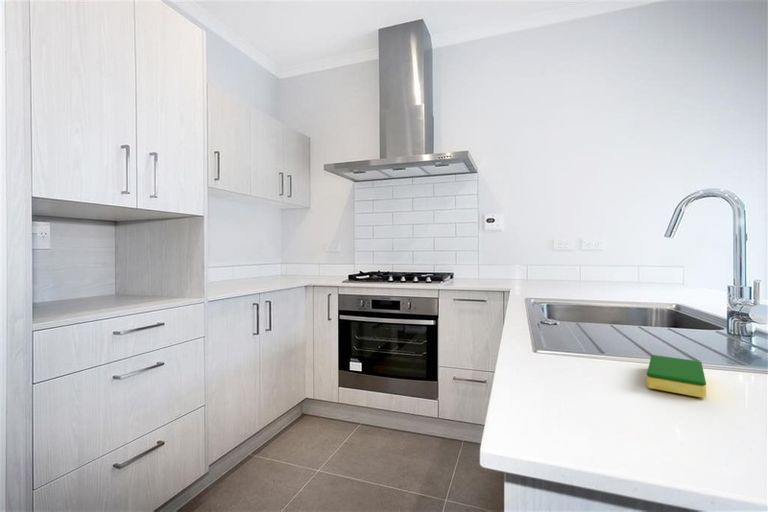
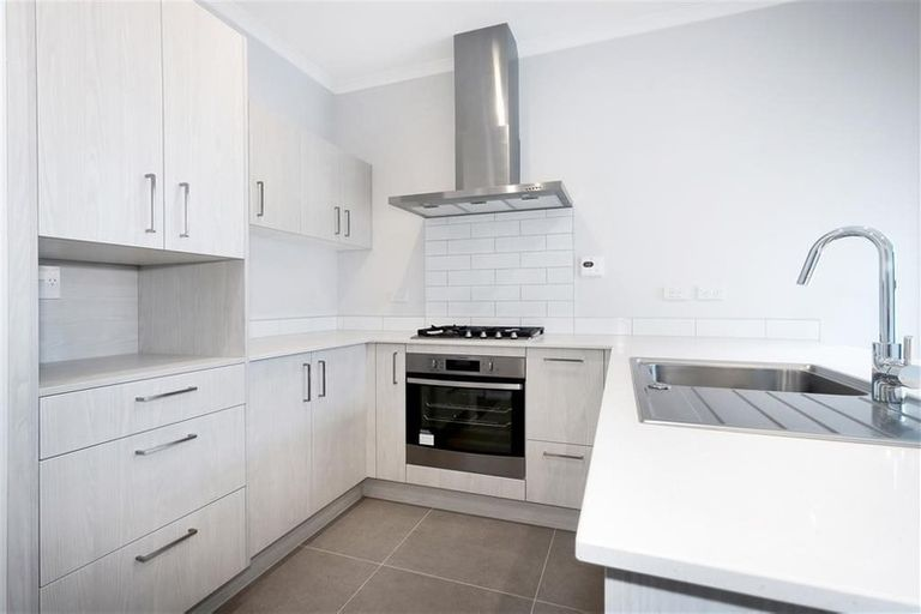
- dish sponge (675, 374)
